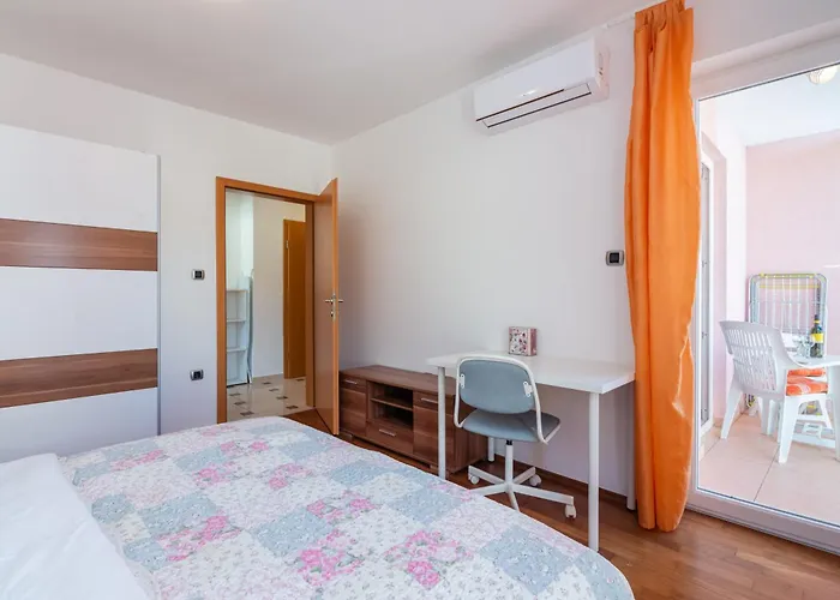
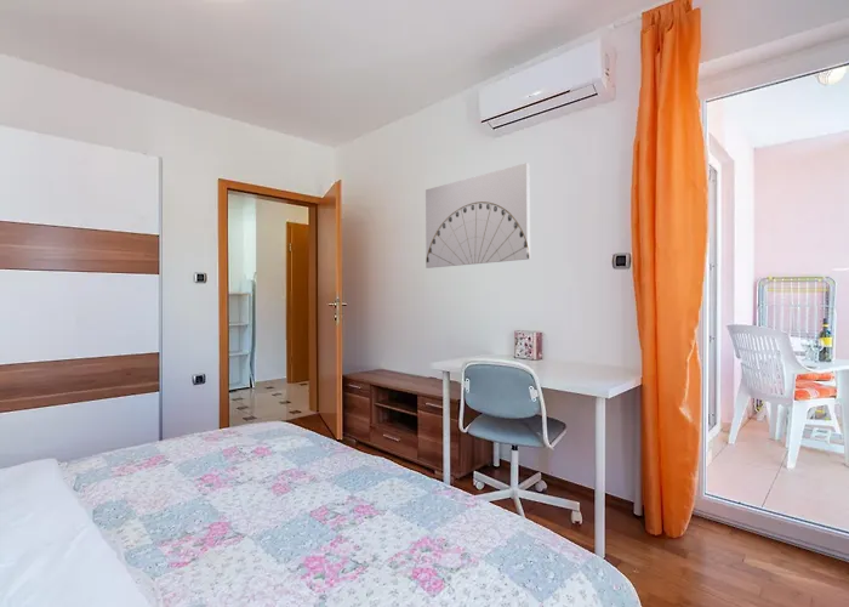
+ wall art (472, 221)
